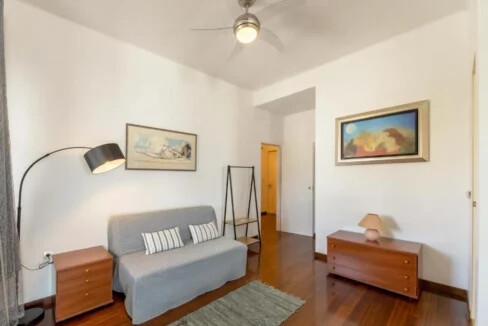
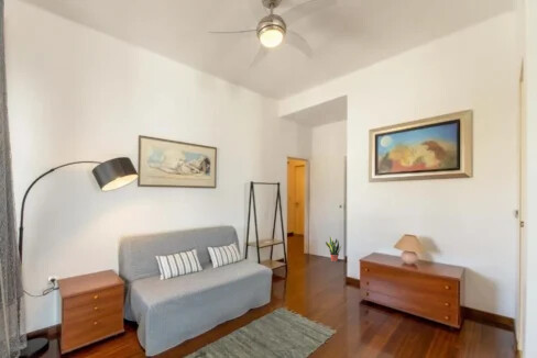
+ potted plant (333, 248)
